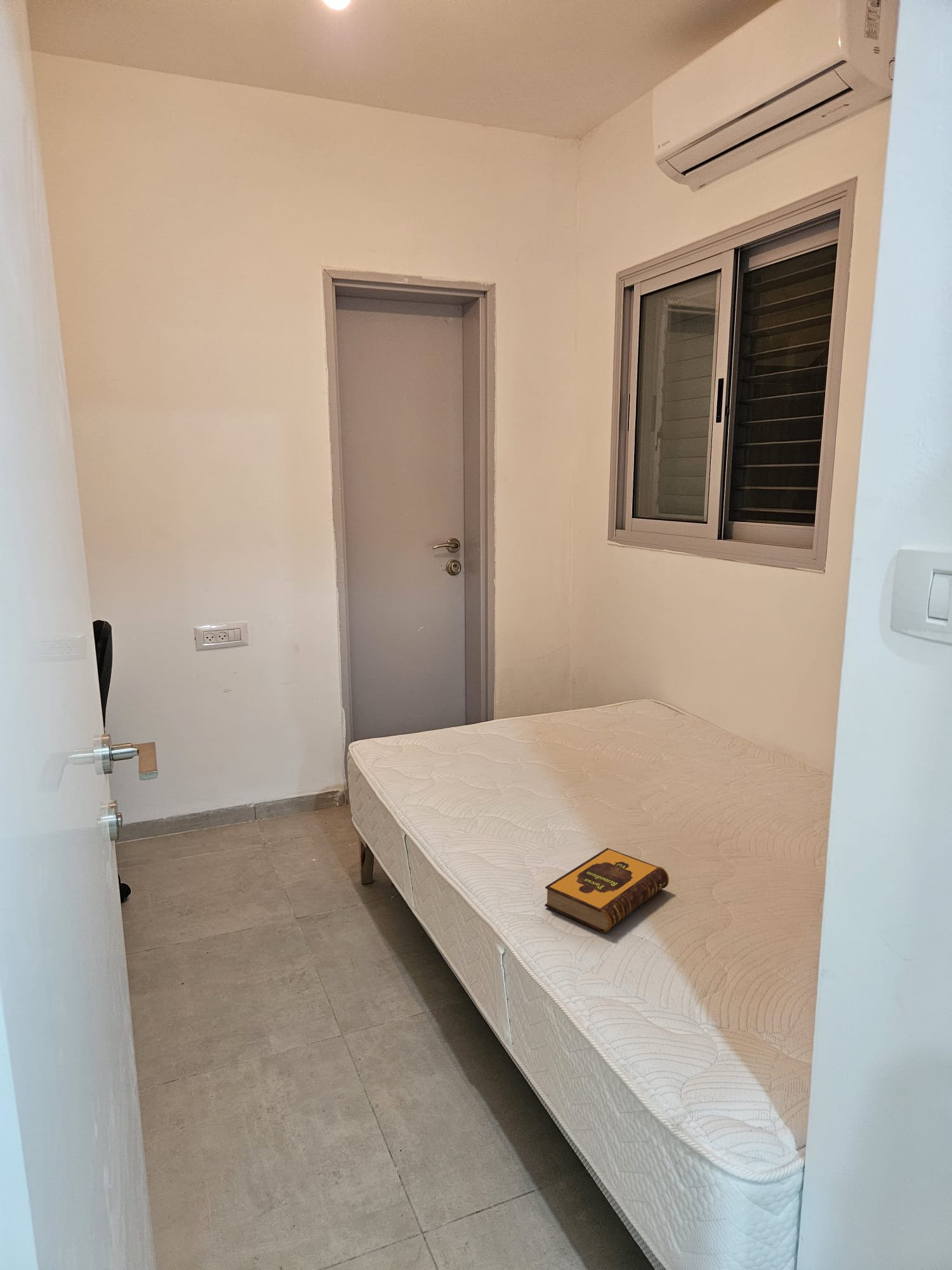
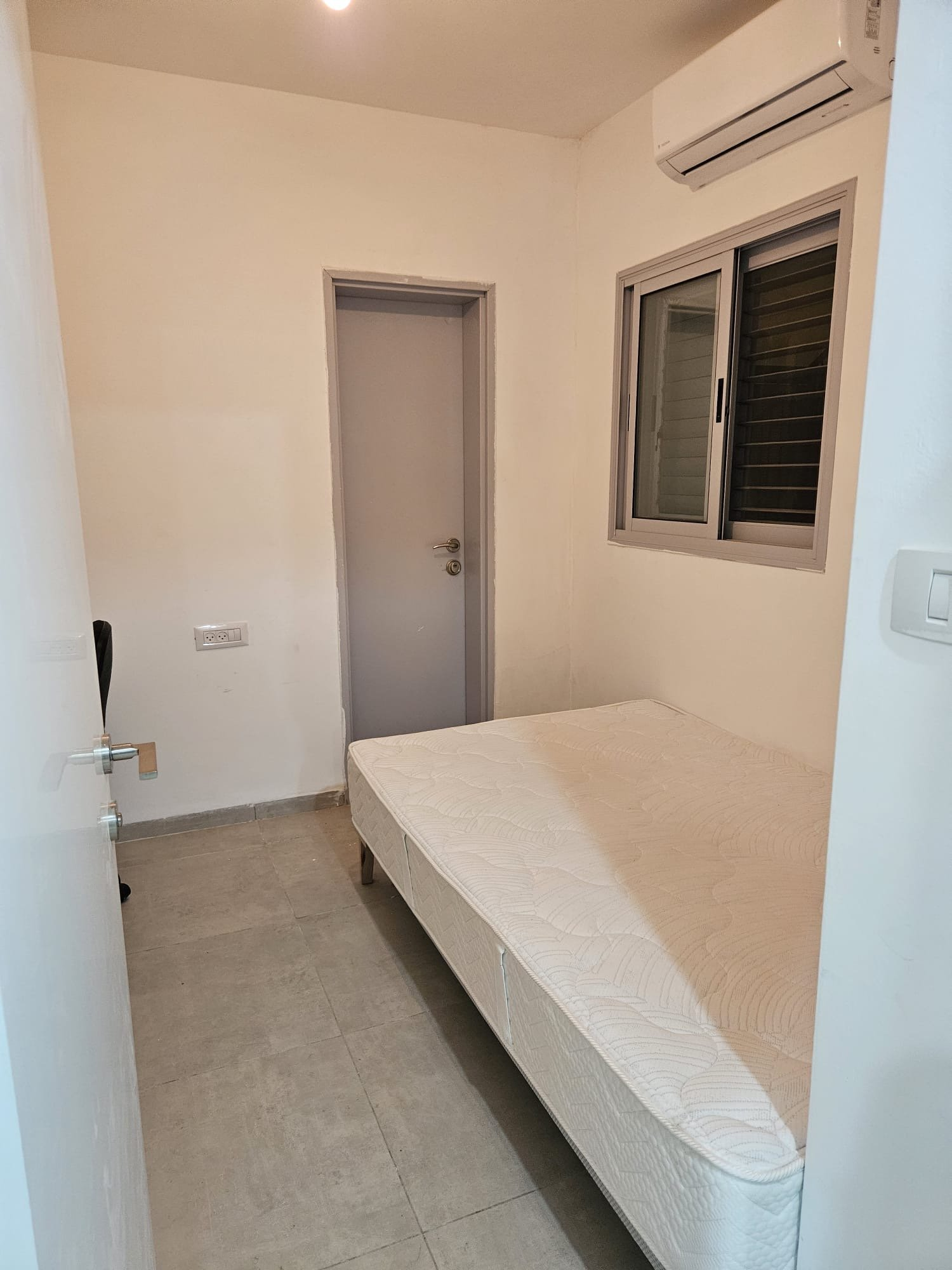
- hardback book (608, 888)
